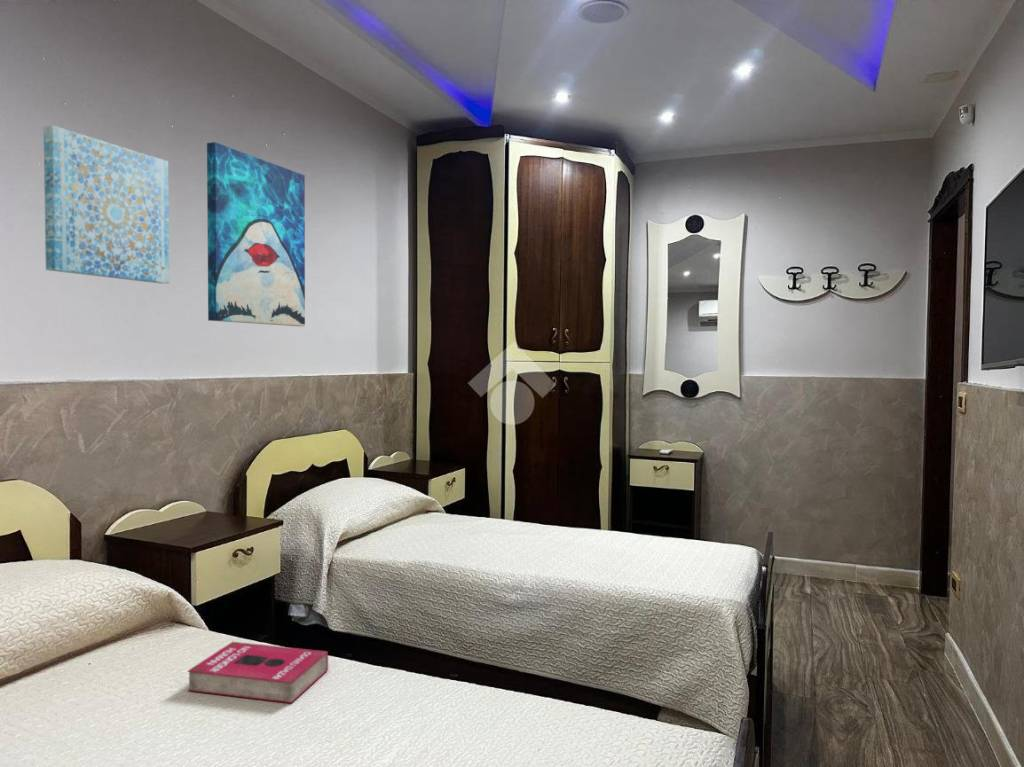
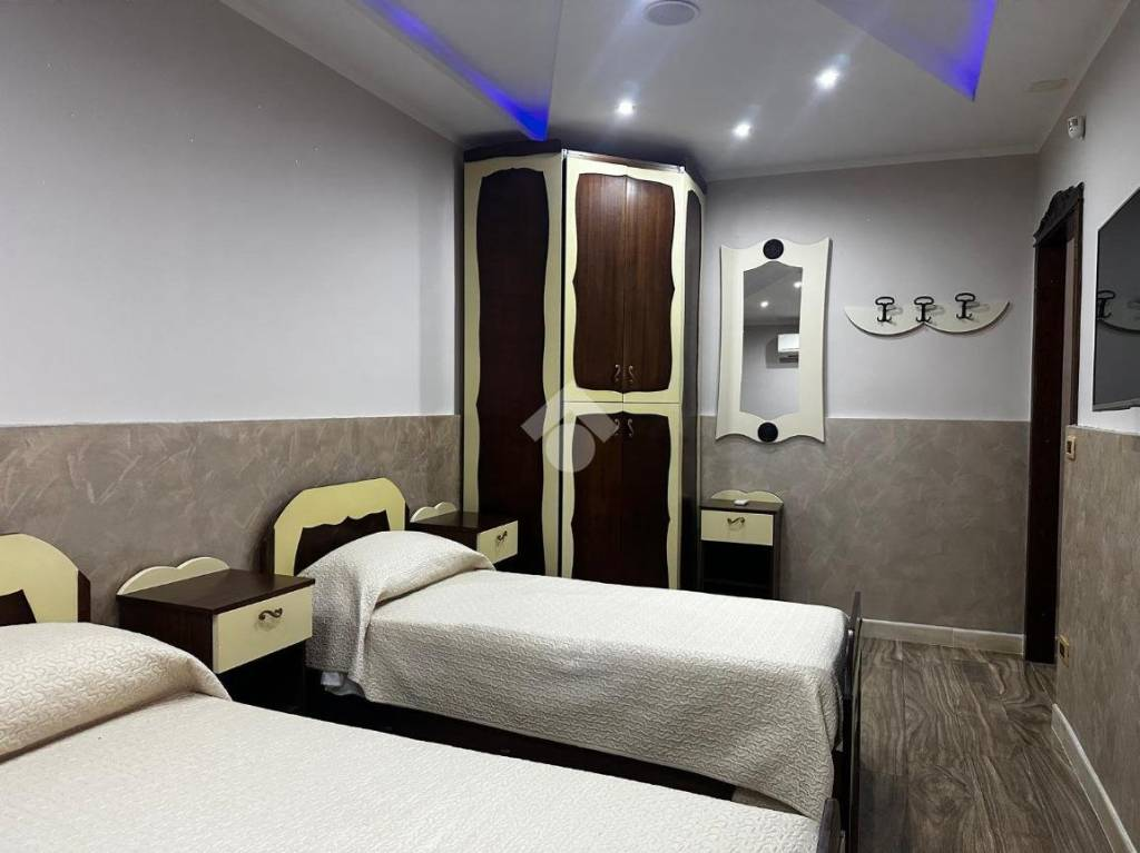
- book (260, 670)
- wall art (111, 211)
- wall art (260, 242)
